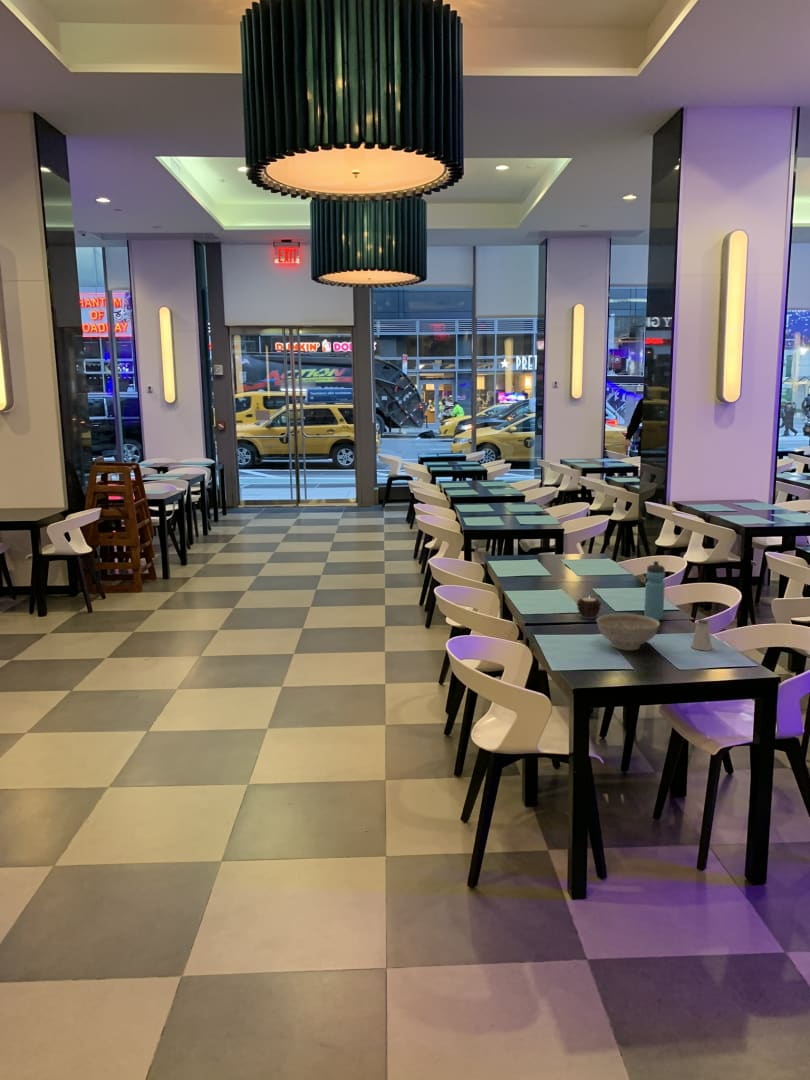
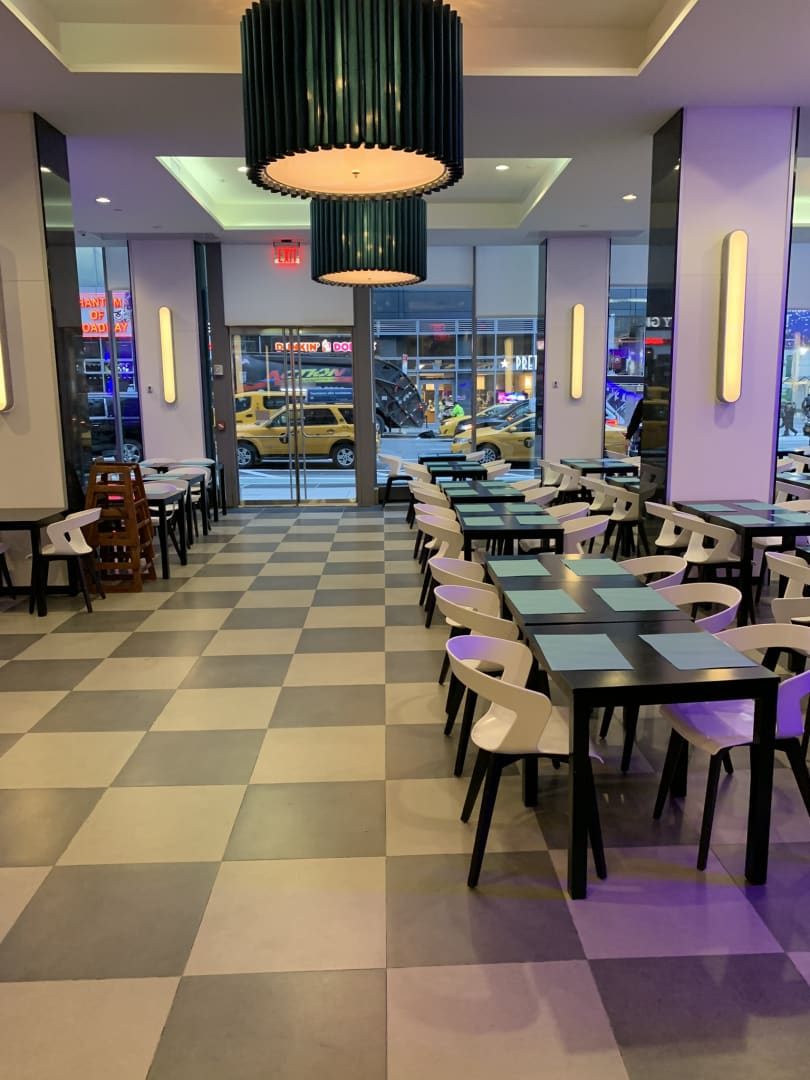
- decorative bowl (627, 633)
- candle (588, 606)
- saltshaker (702, 633)
- water bottle (654, 590)
